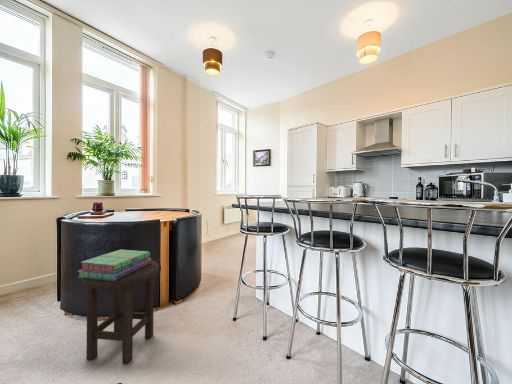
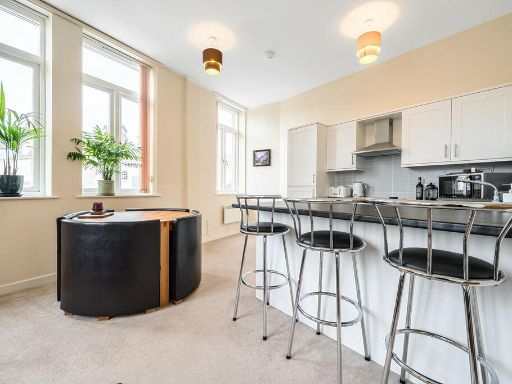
- stack of books (118, 262)
- stool (122, 307)
